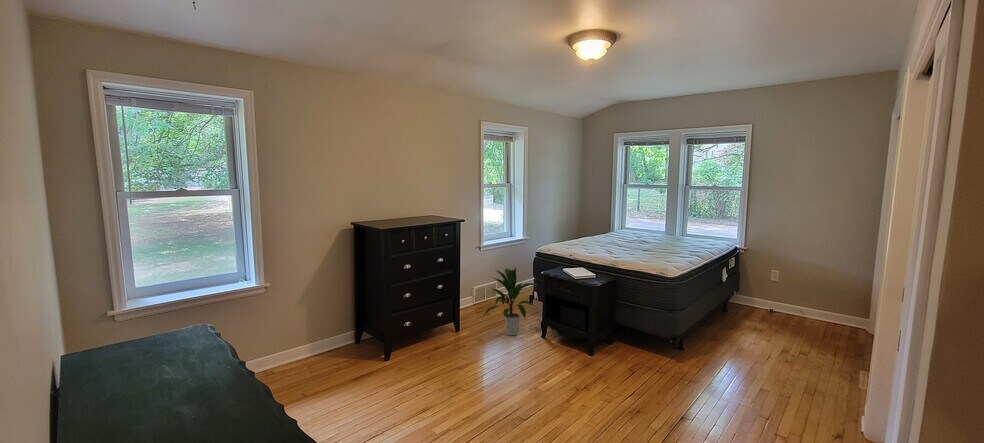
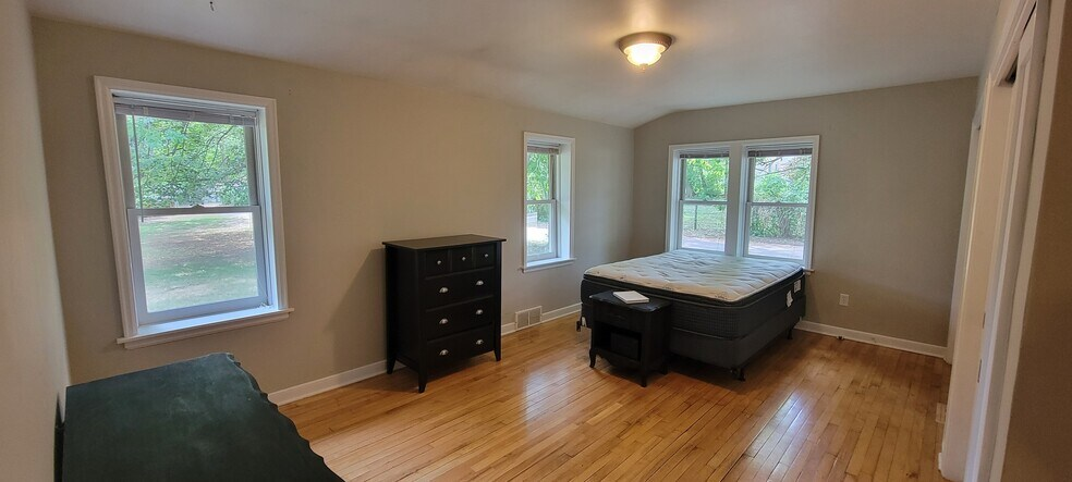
- indoor plant (510, 299)
